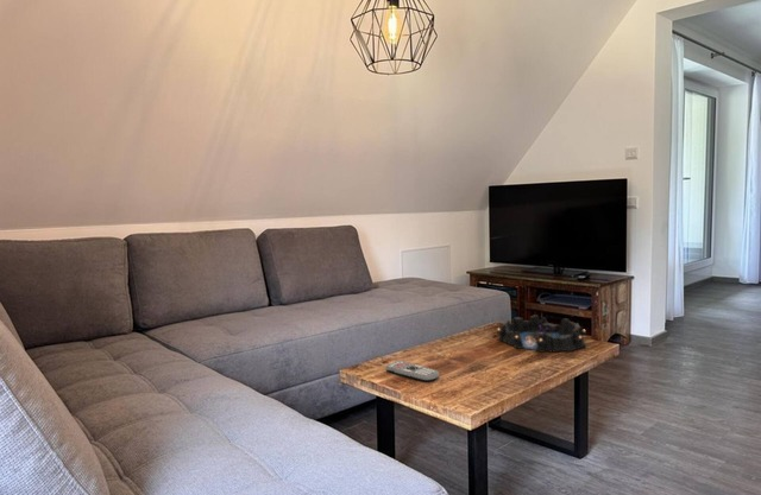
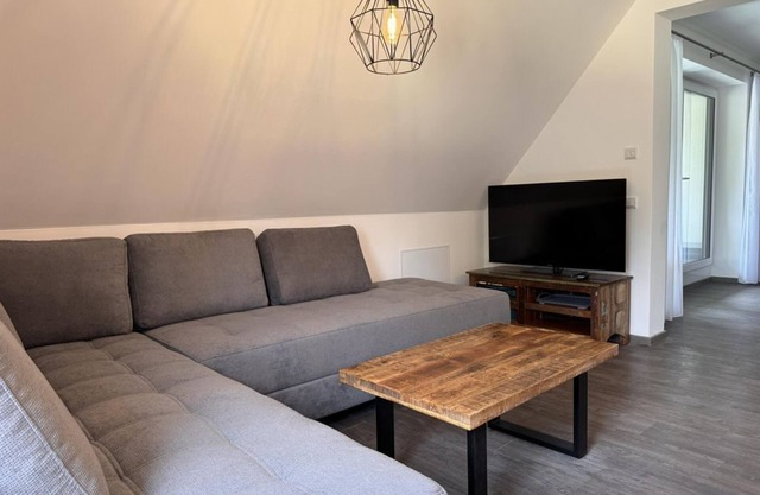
- decorative bowl (542, 331)
- remote control (413, 370)
